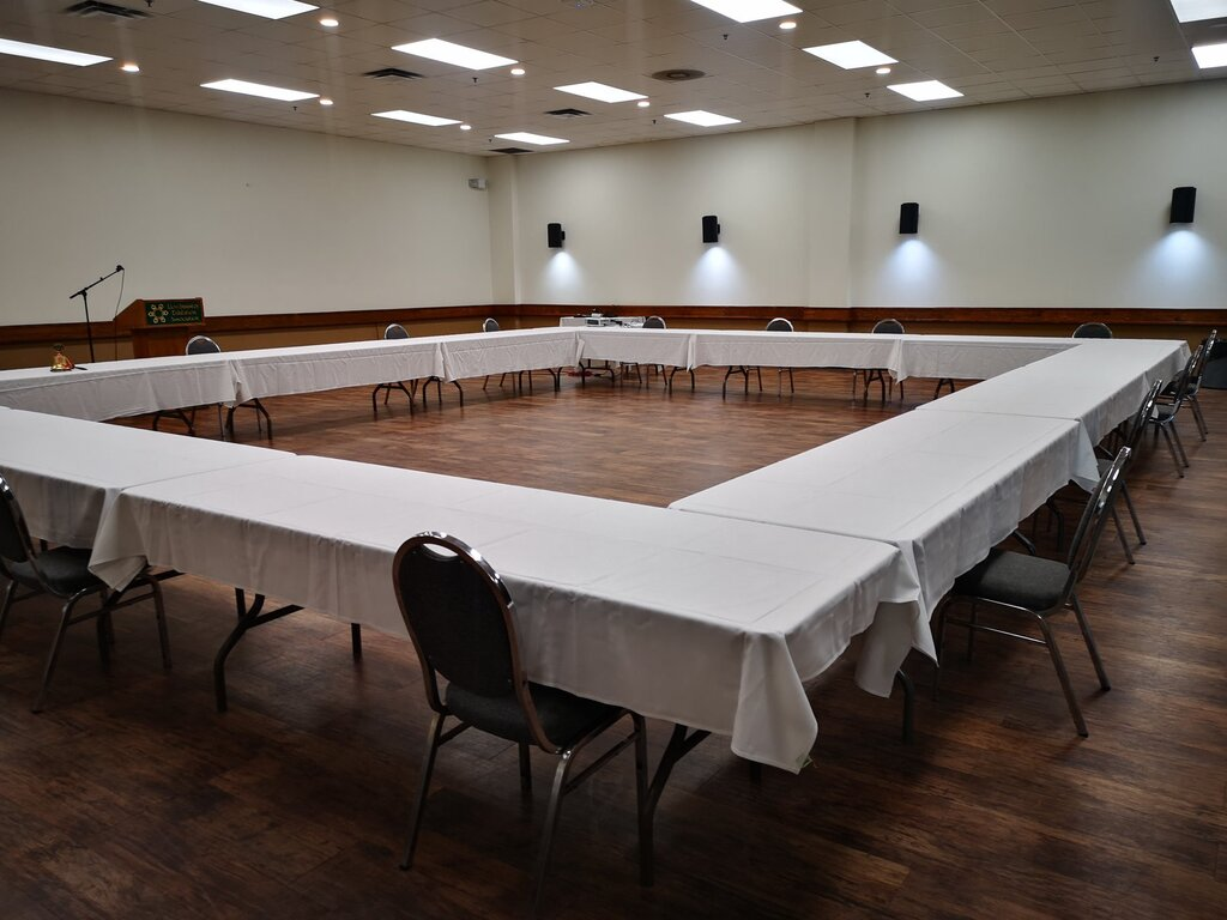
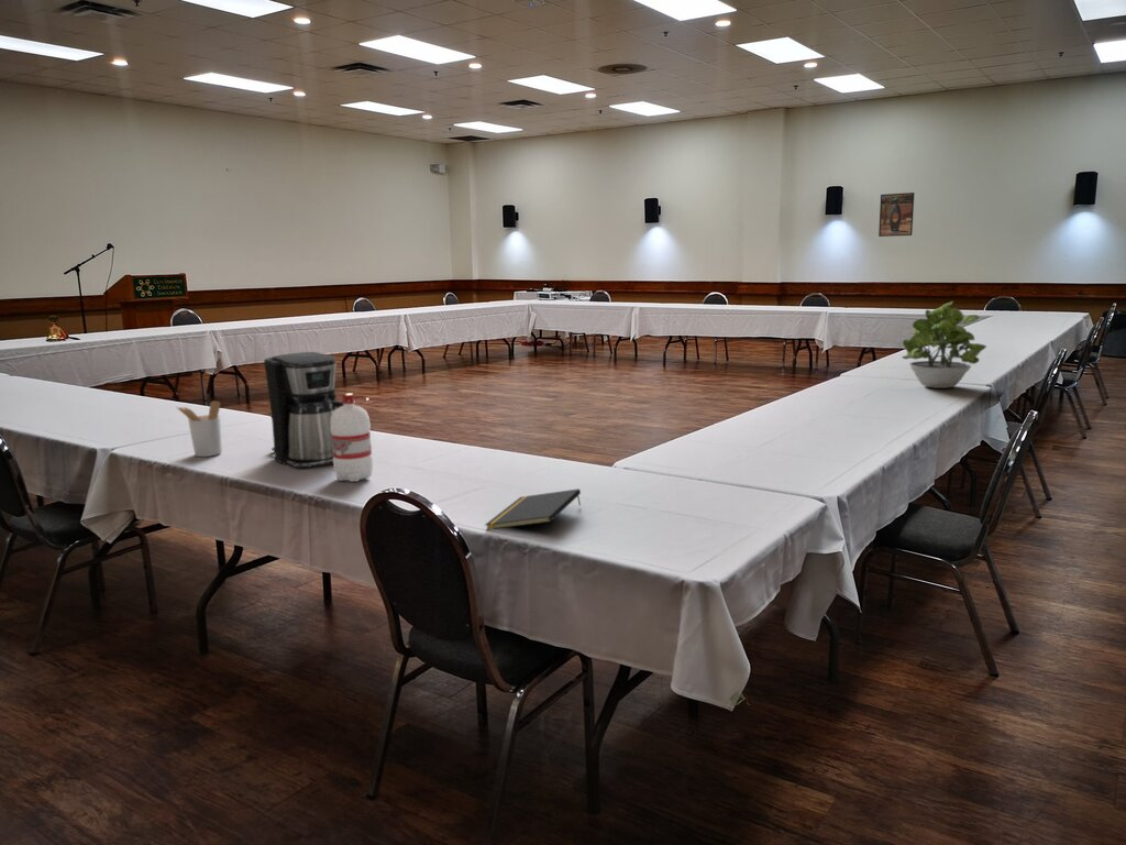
+ coffee maker (310, 405)
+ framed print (896, 215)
+ utensil holder (199, 428)
+ potted plant (940, 343)
+ notepad (534, 508)
+ water bottle (351, 436)
